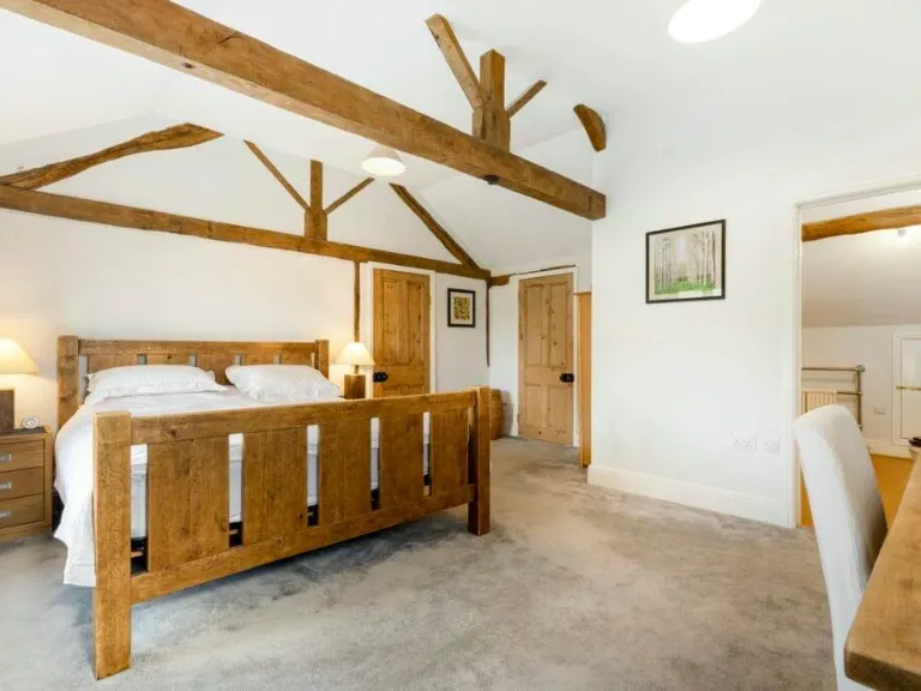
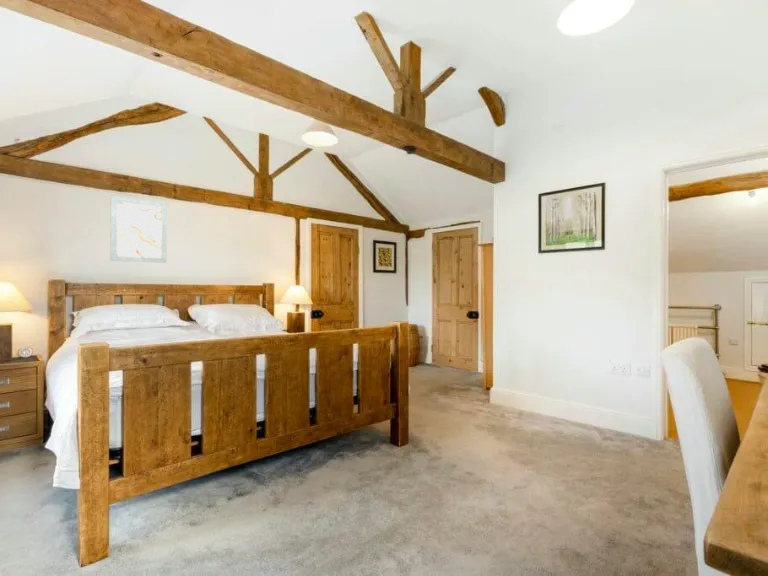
+ wall art (139, 230)
